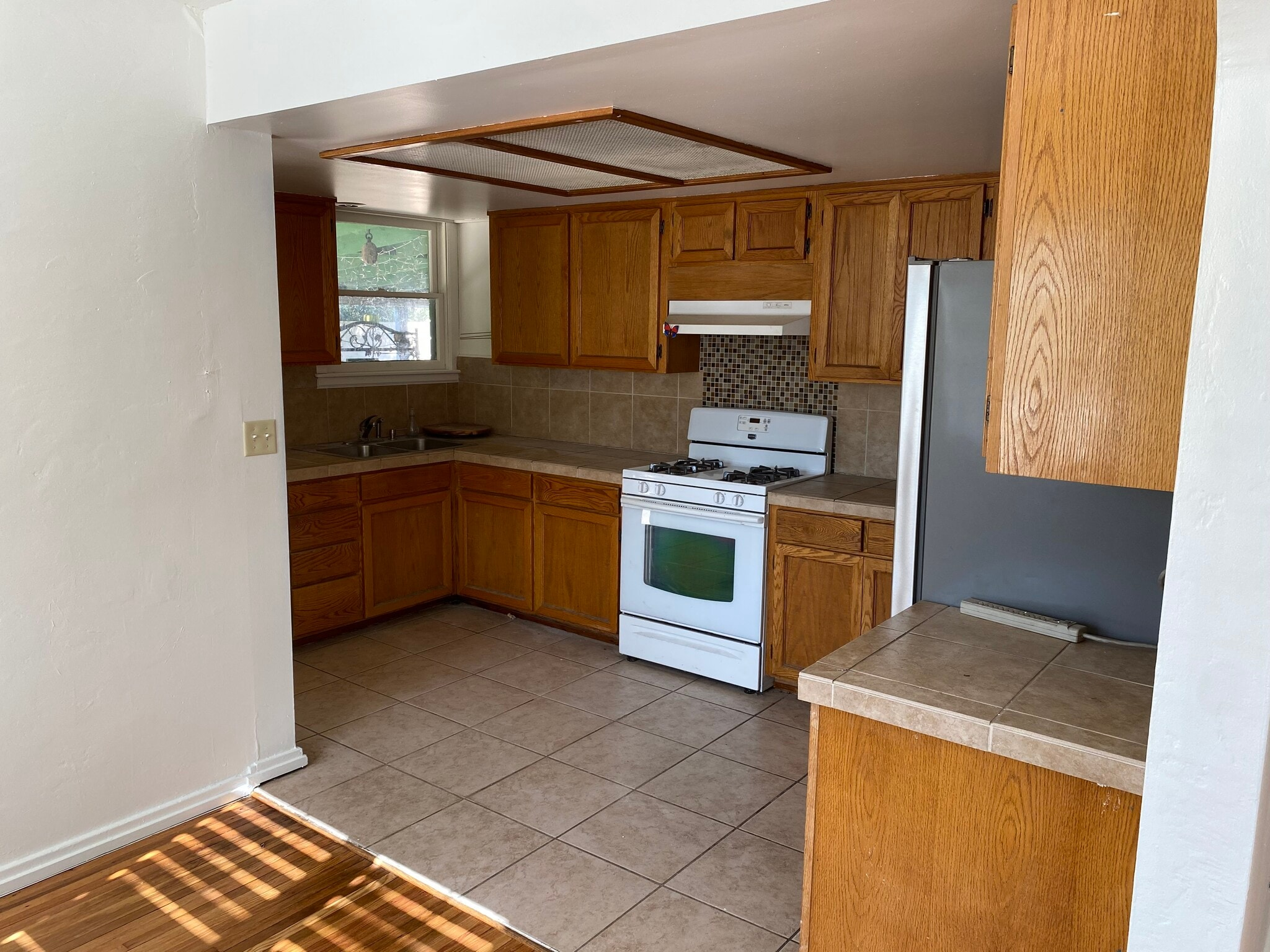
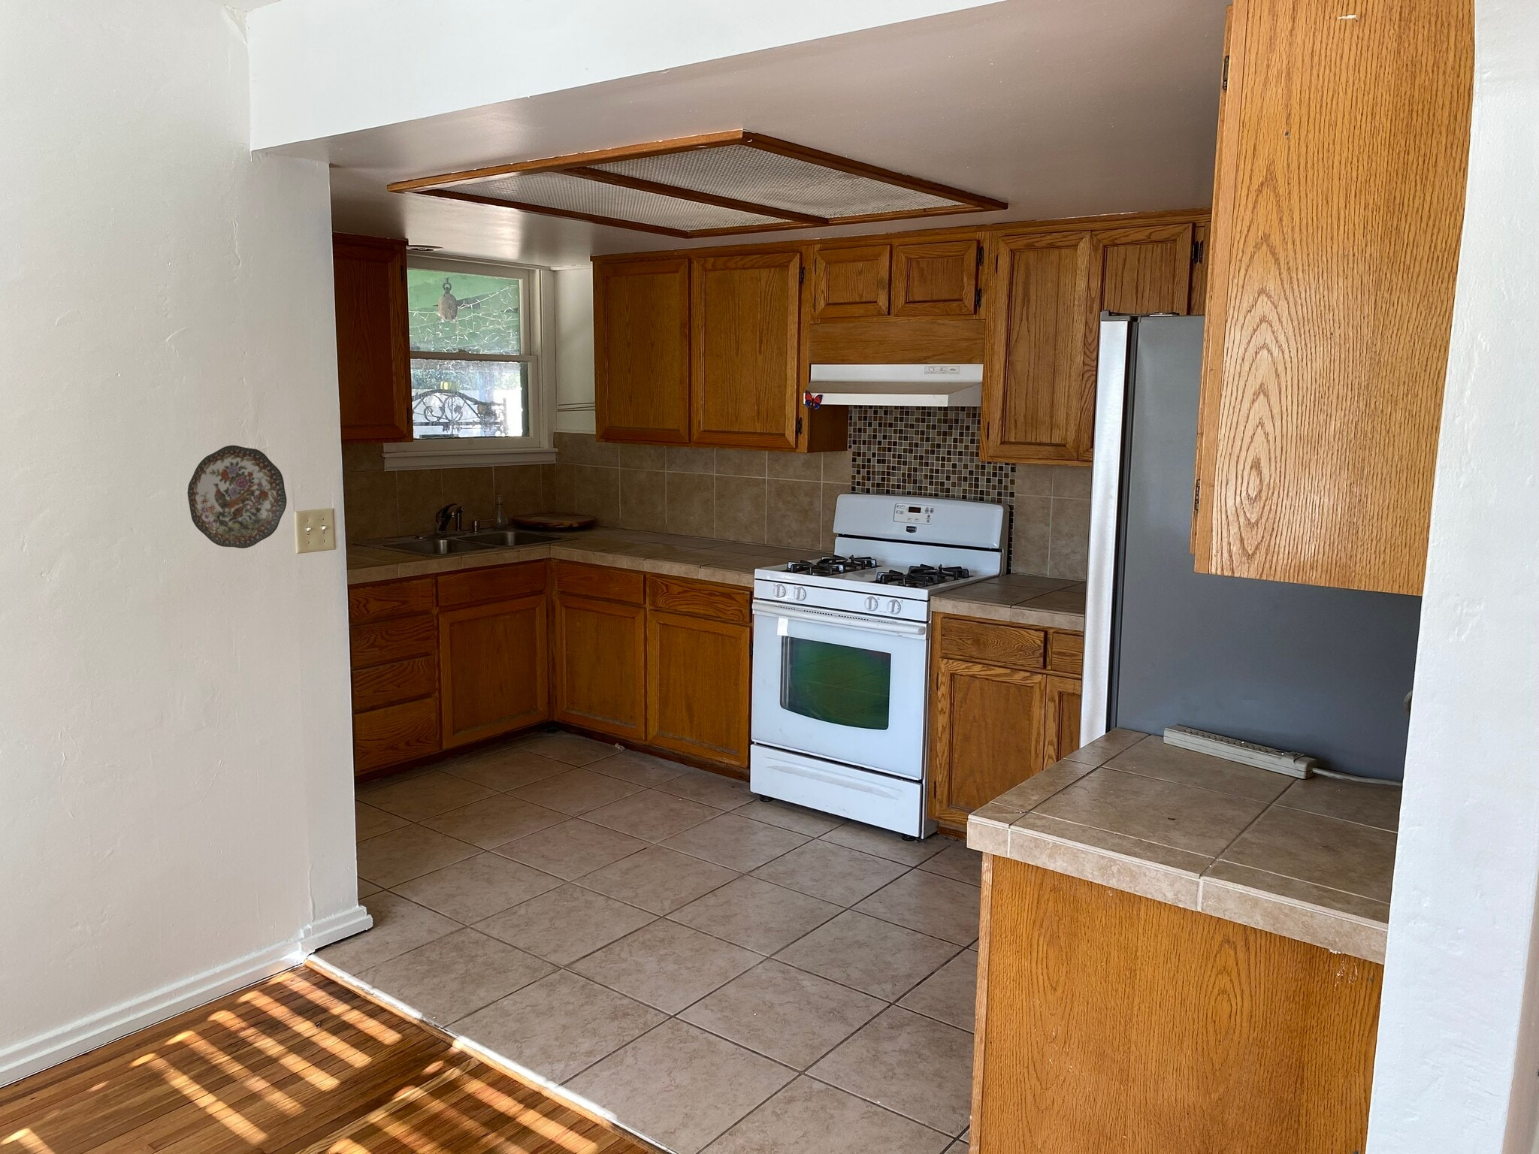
+ decorative plate (236, 497)
